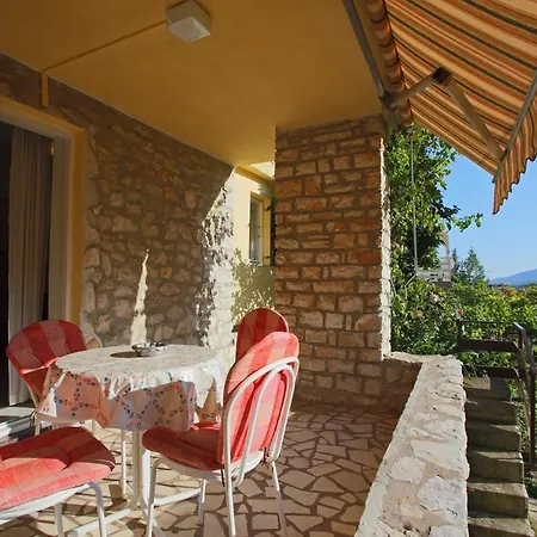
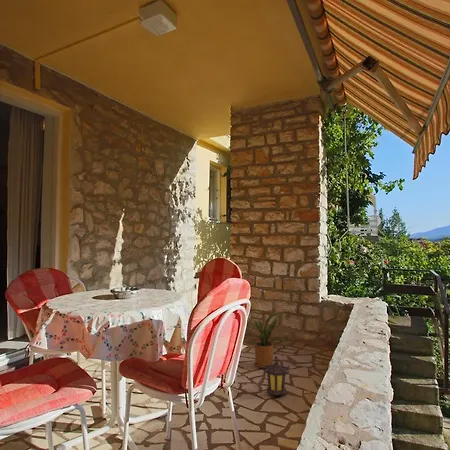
+ lantern (276, 375)
+ house plant (263, 337)
